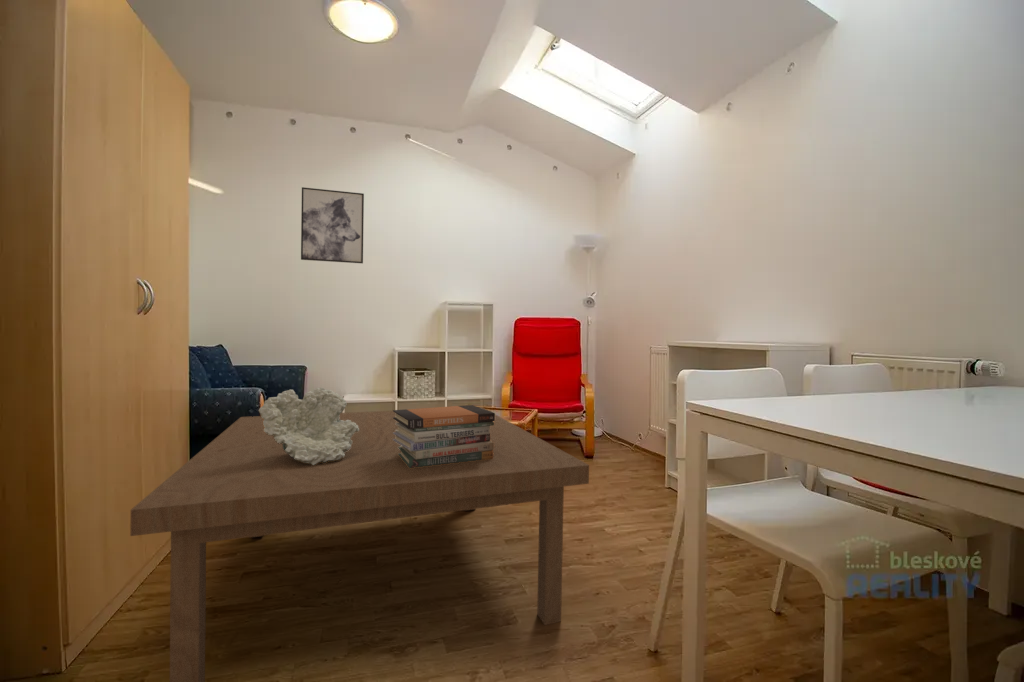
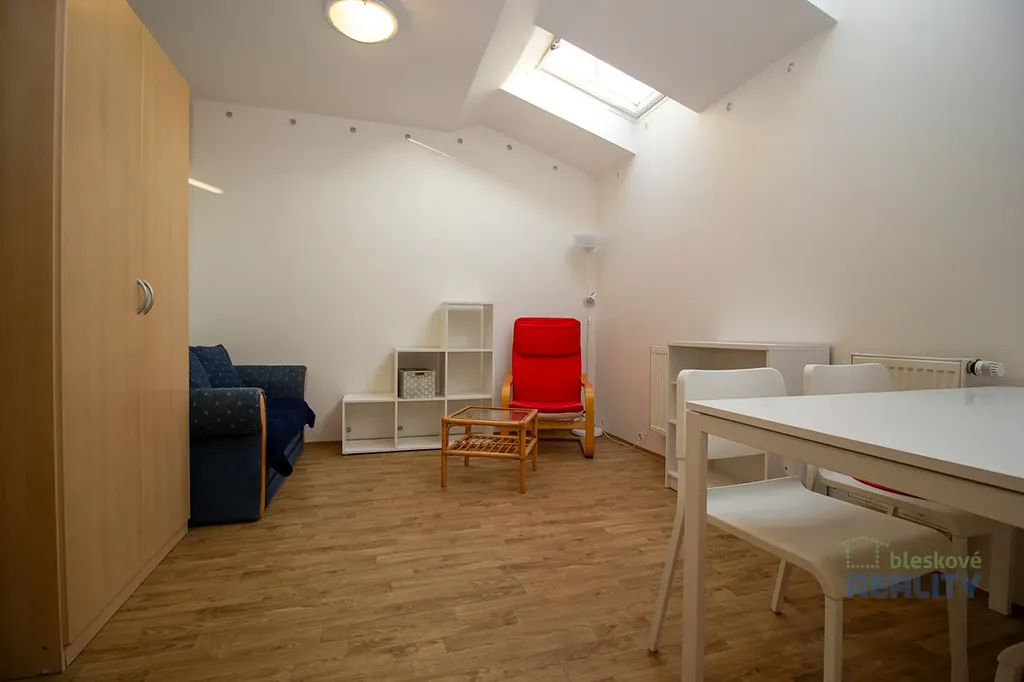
- coffee table (380, 503)
- book stack (443, 433)
- decorative bowl (315, 422)
- wall art (333, 226)
